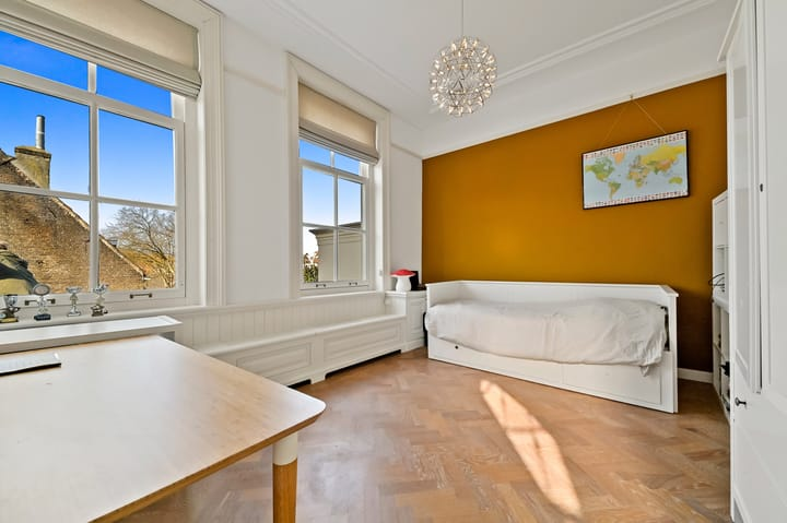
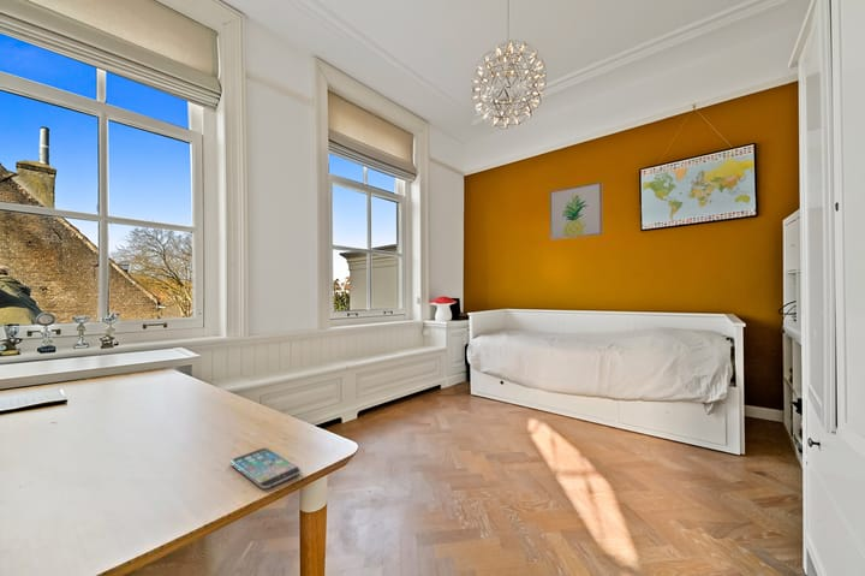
+ smartphone (264, 465)
+ wall art (574, 212)
